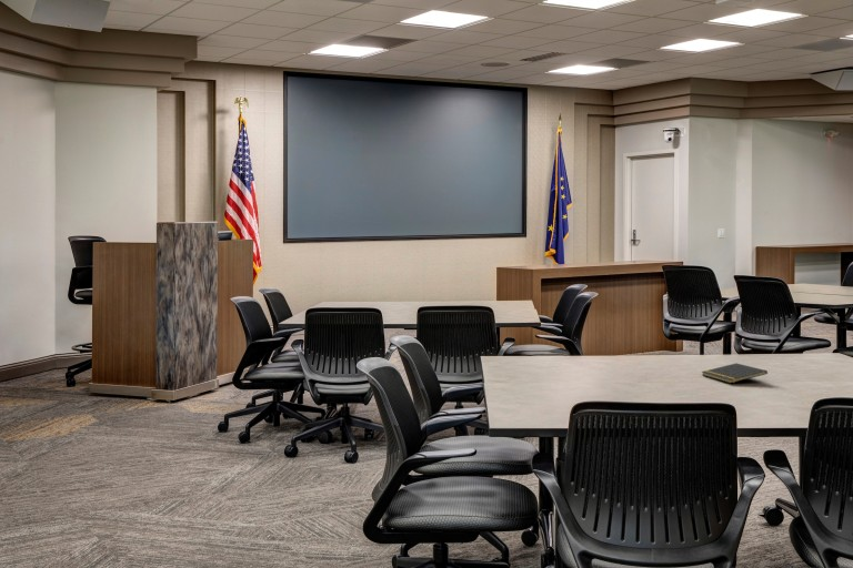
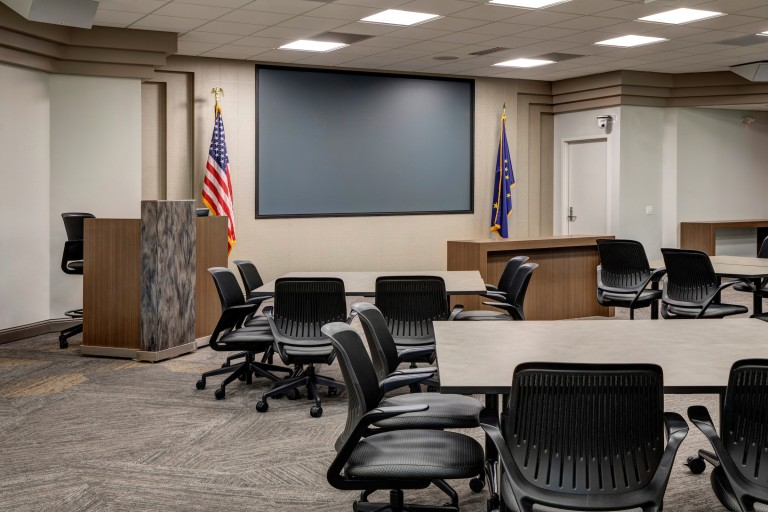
- notepad (733, 373)
